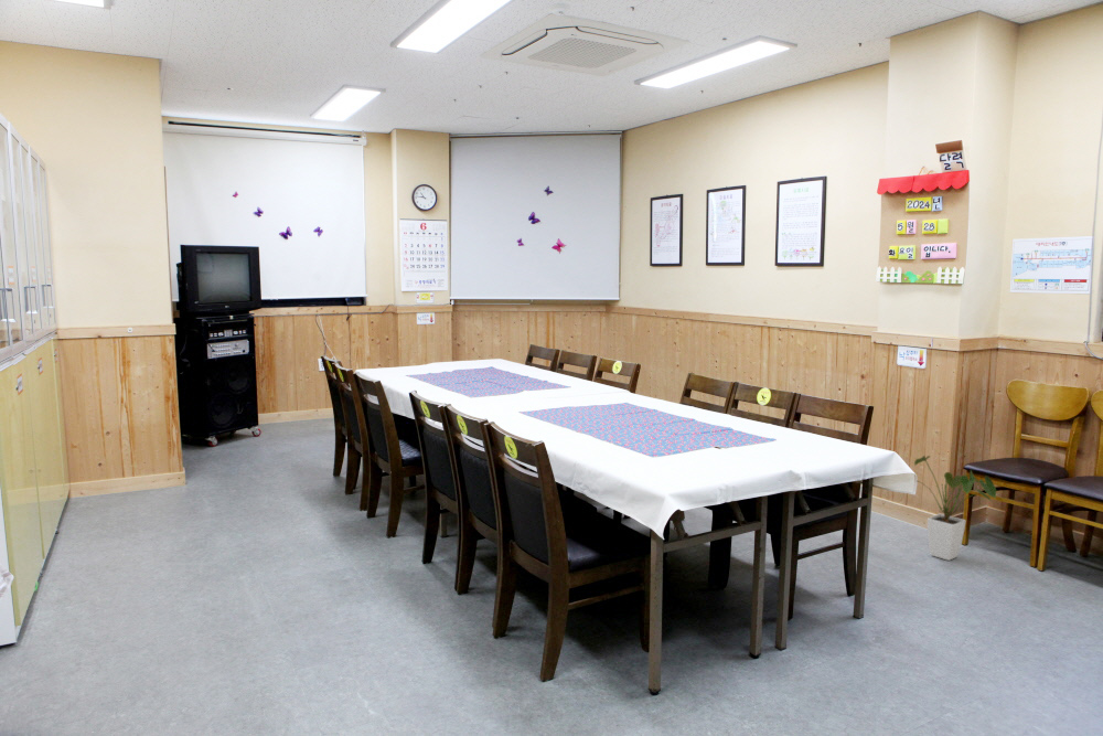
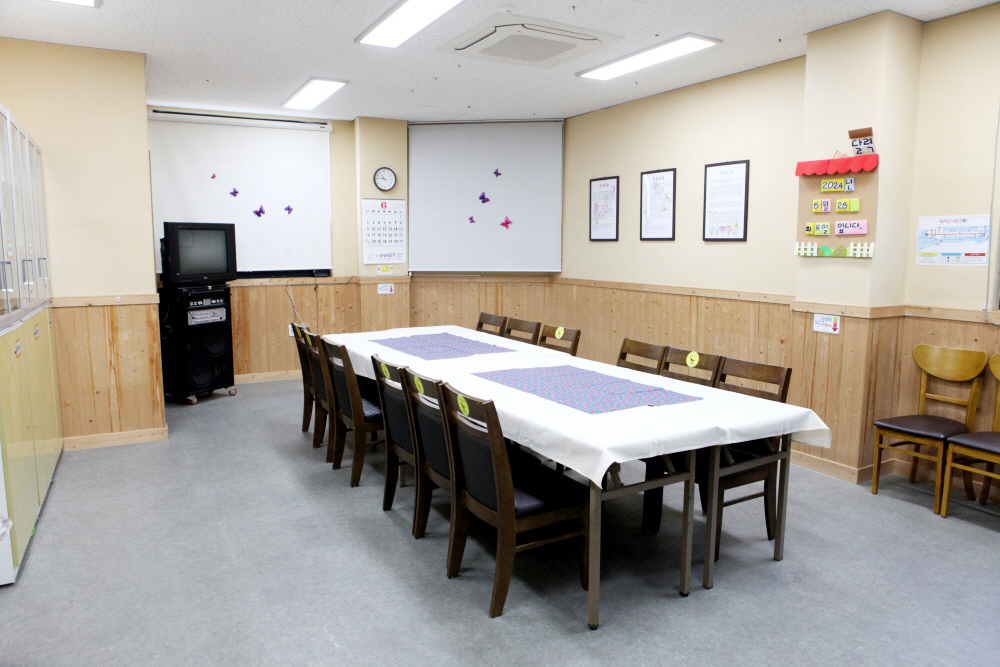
- house plant (944, 511)
